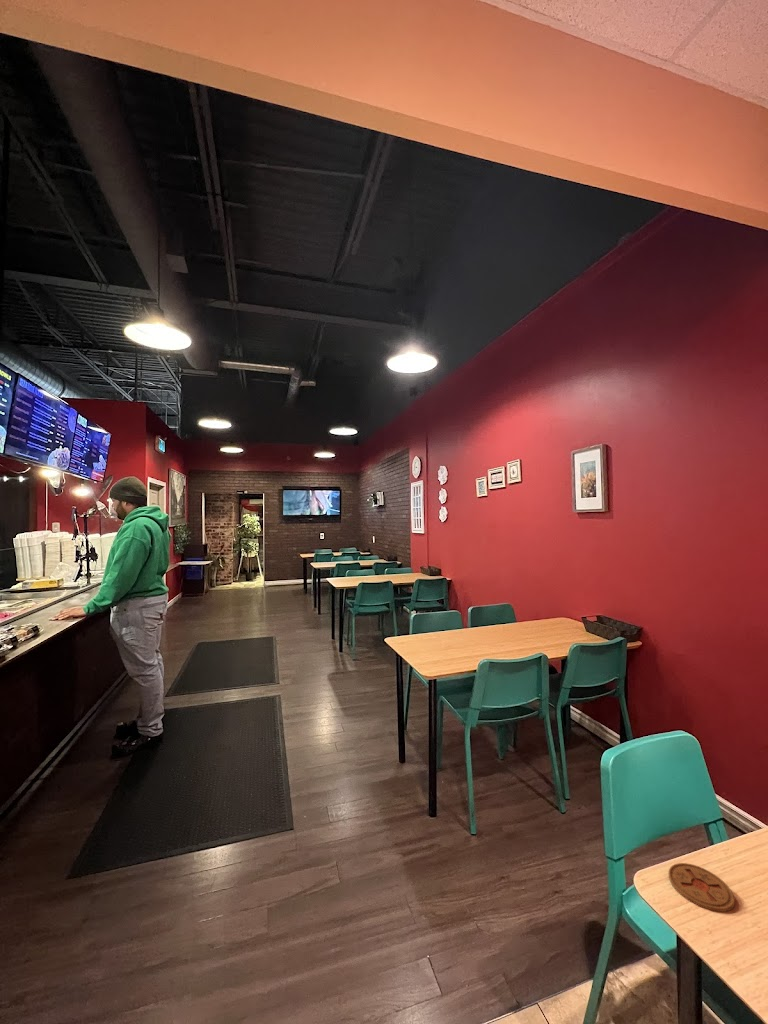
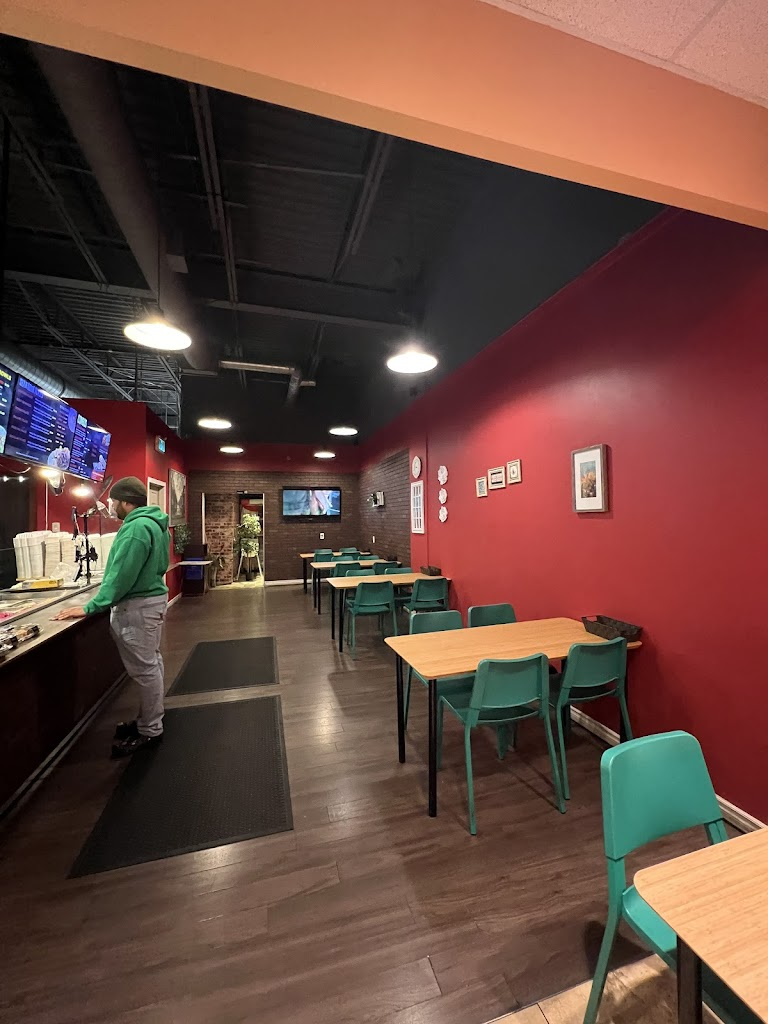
- coaster (700, 886)
